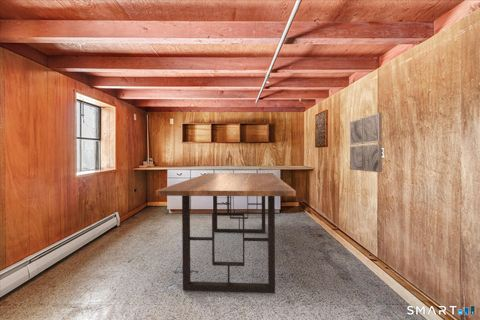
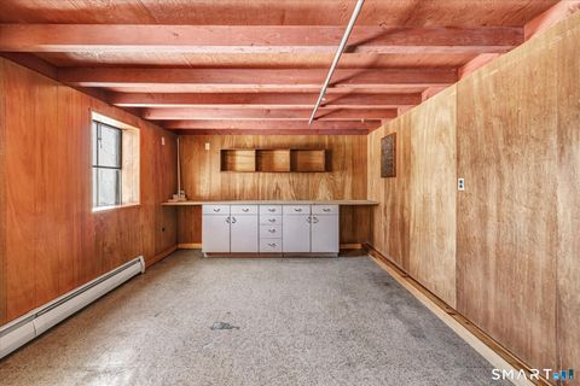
- wall art (364, 143)
- dining table (235, 215)
